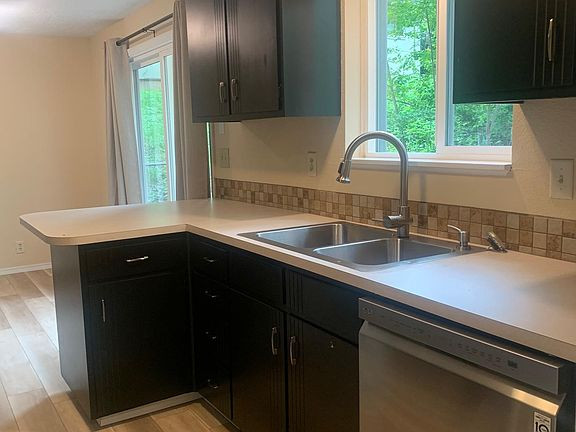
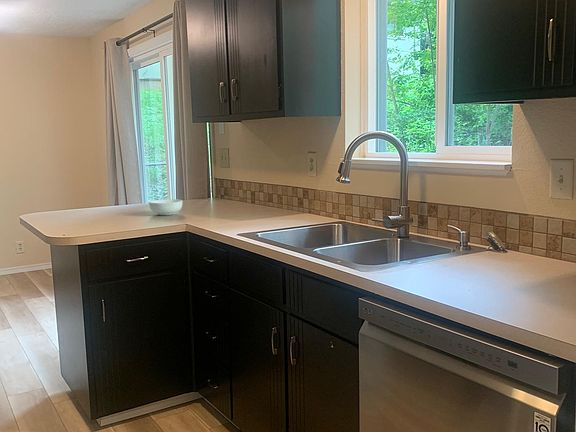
+ cereal bowl (166, 207)
